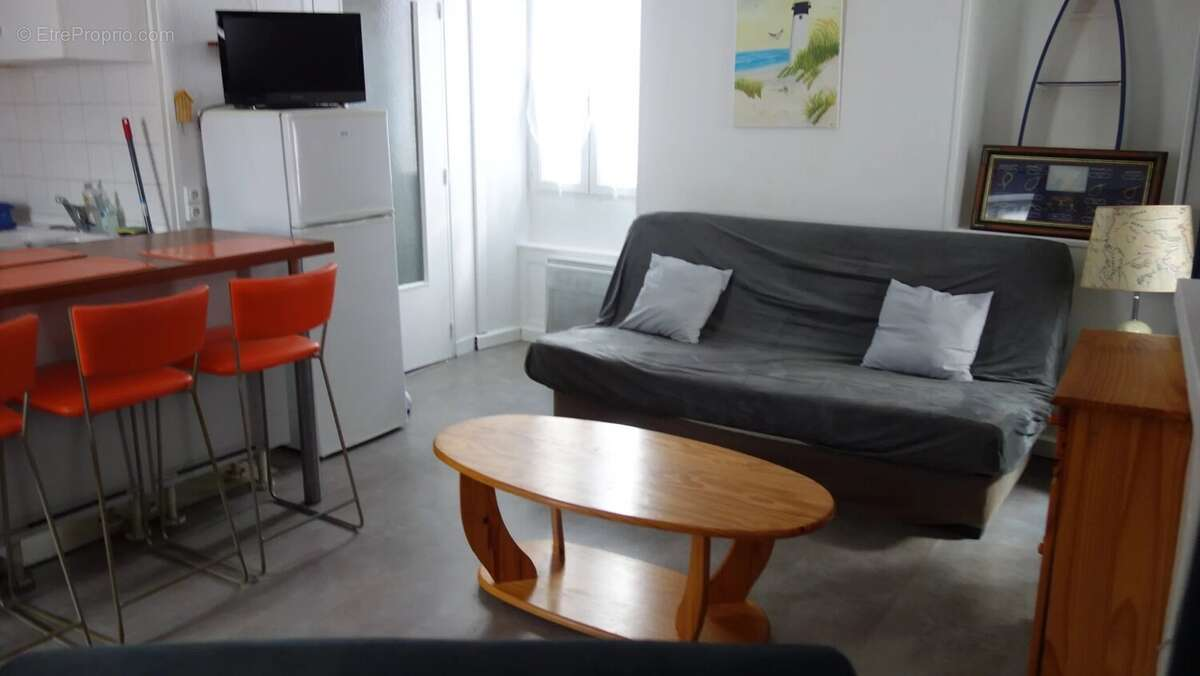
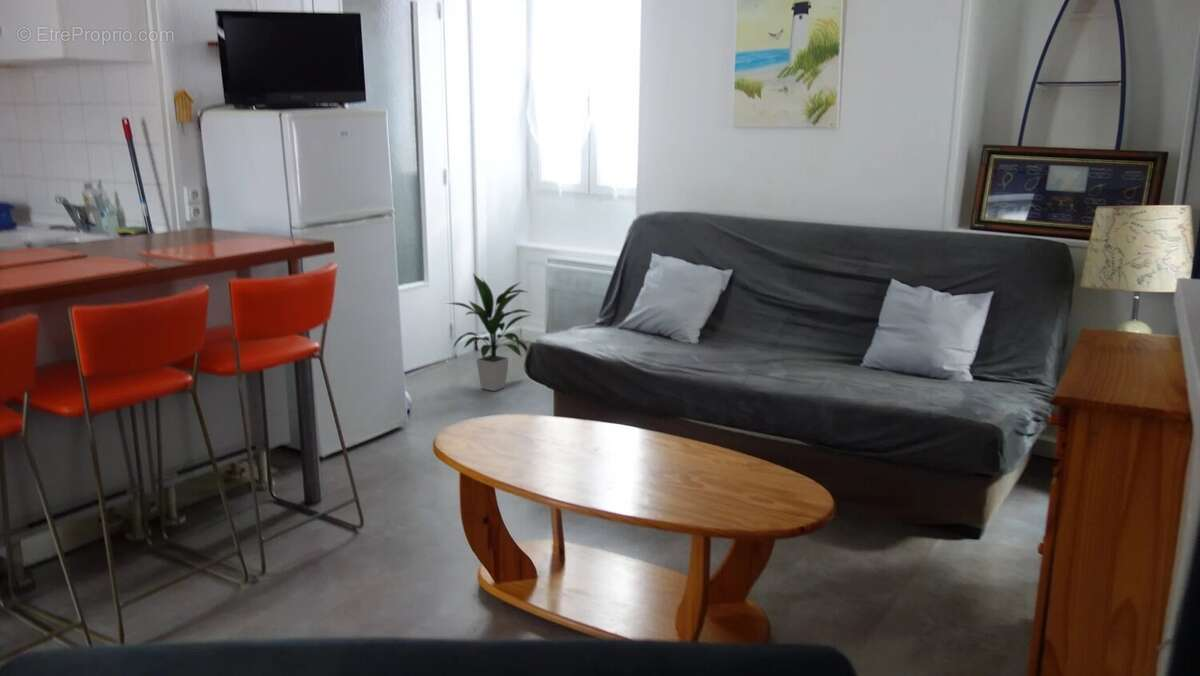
+ indoor plant (496, 331)
